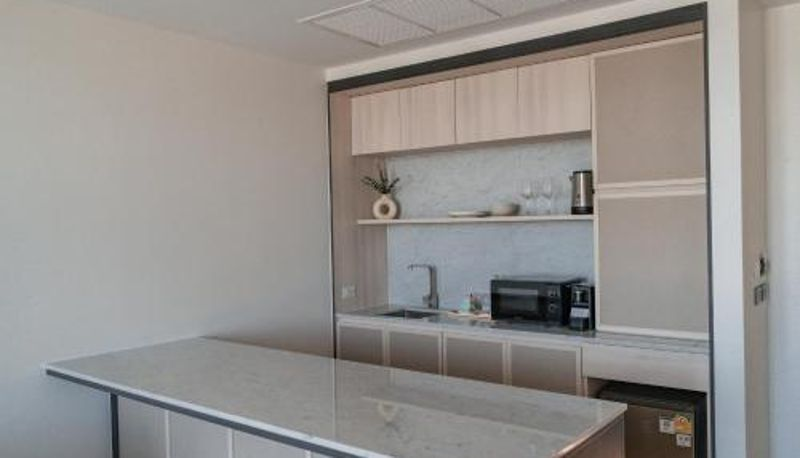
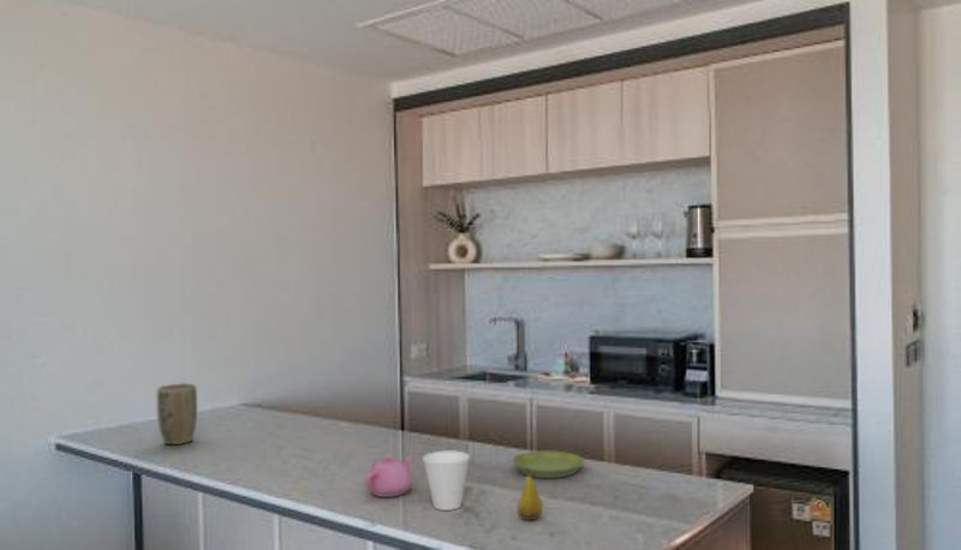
+ fruit (530, 492)
+ teapot (390, 473)
+ cup (447, 480)
+ saucer (548, 465)
+ plant pot (177, 413)
